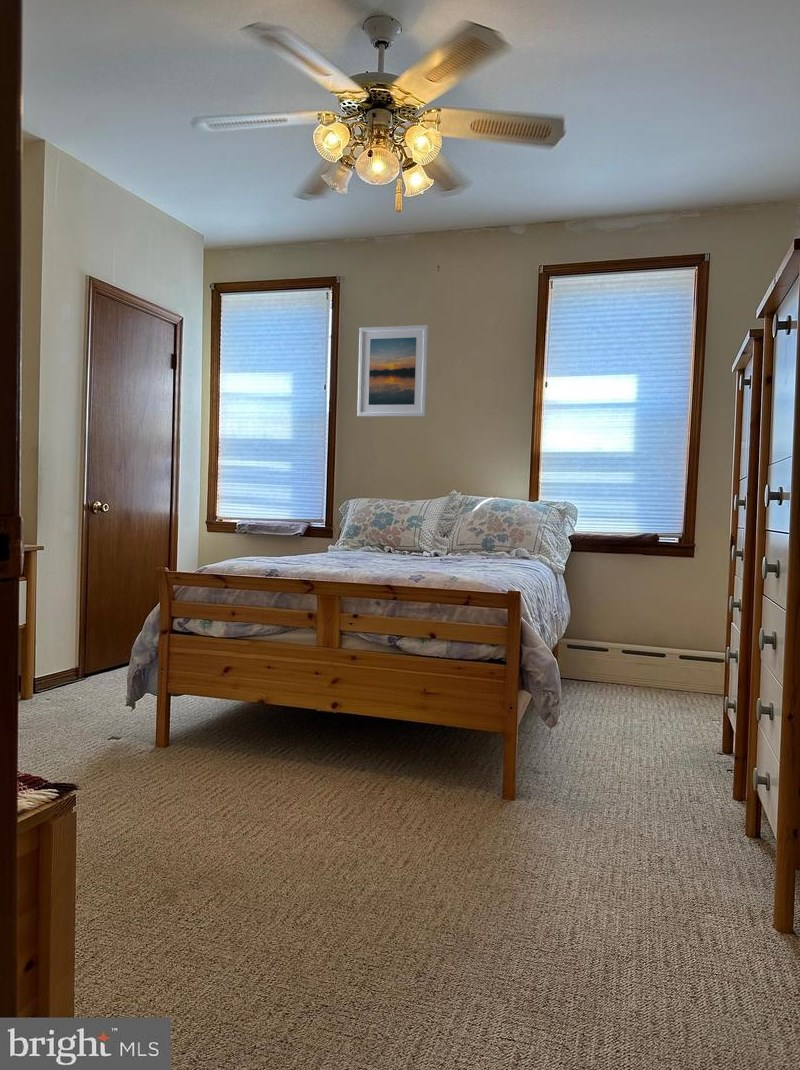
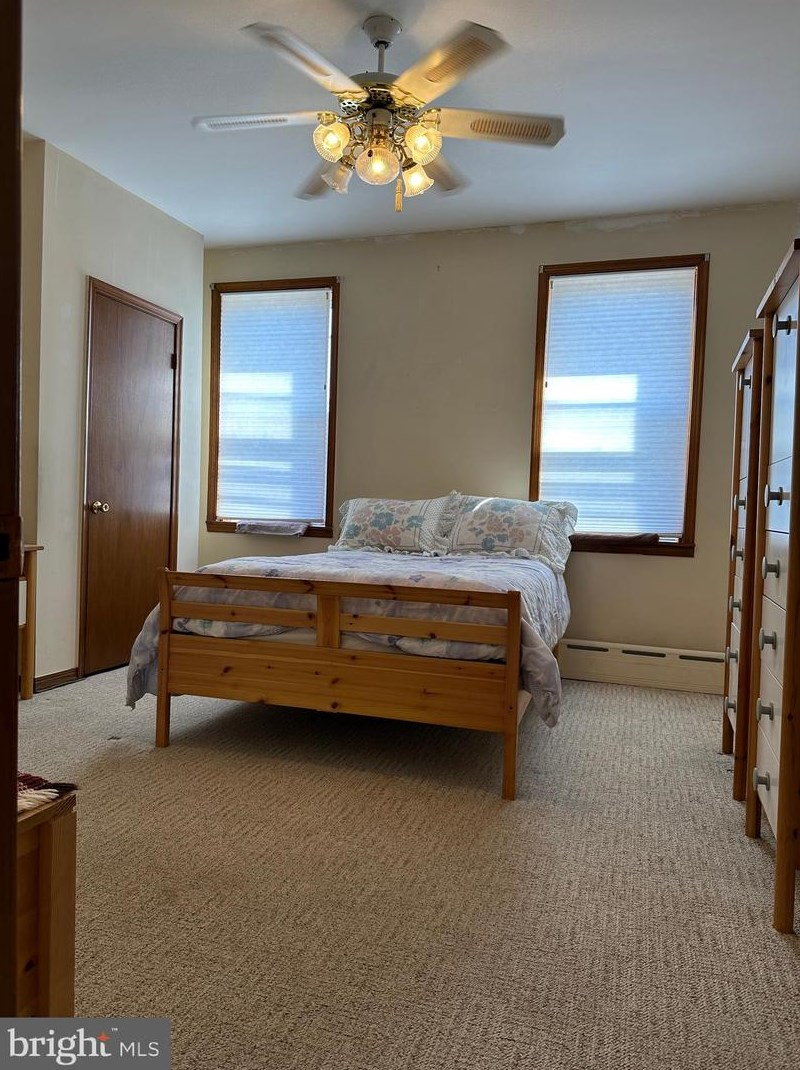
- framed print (392, 371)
